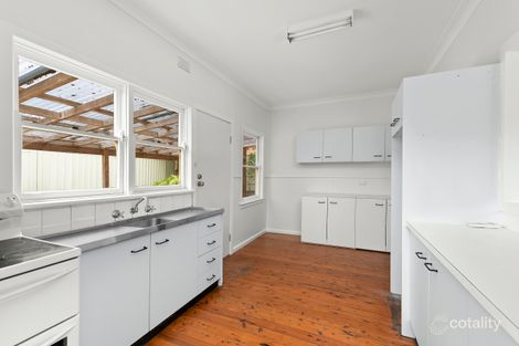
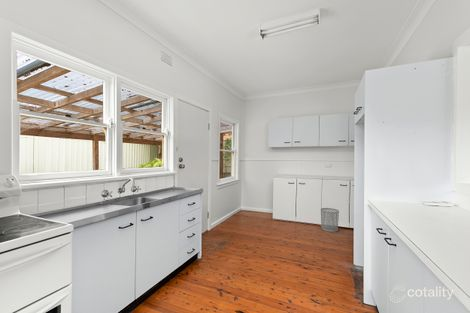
+ waste bin (329, 219)
